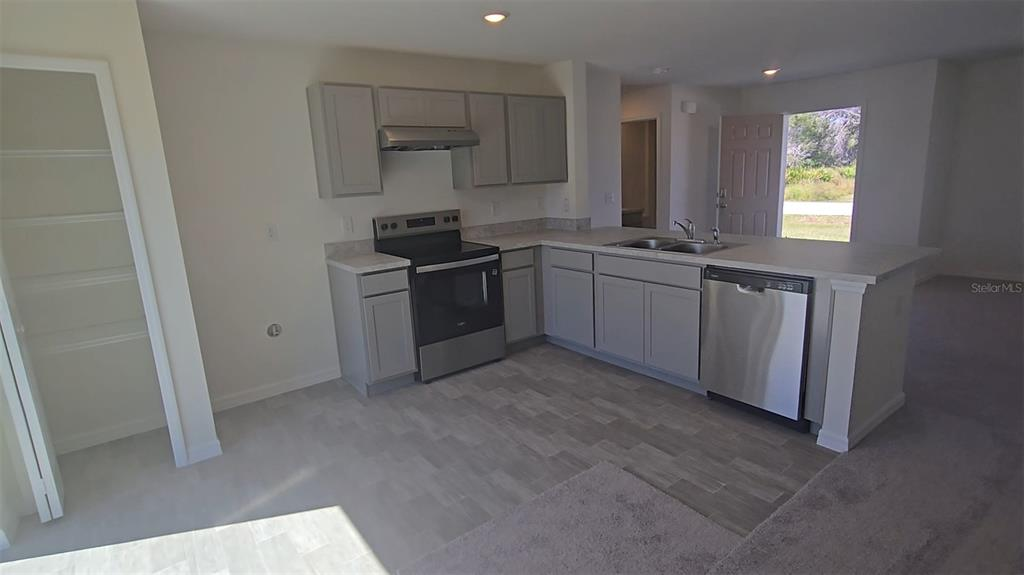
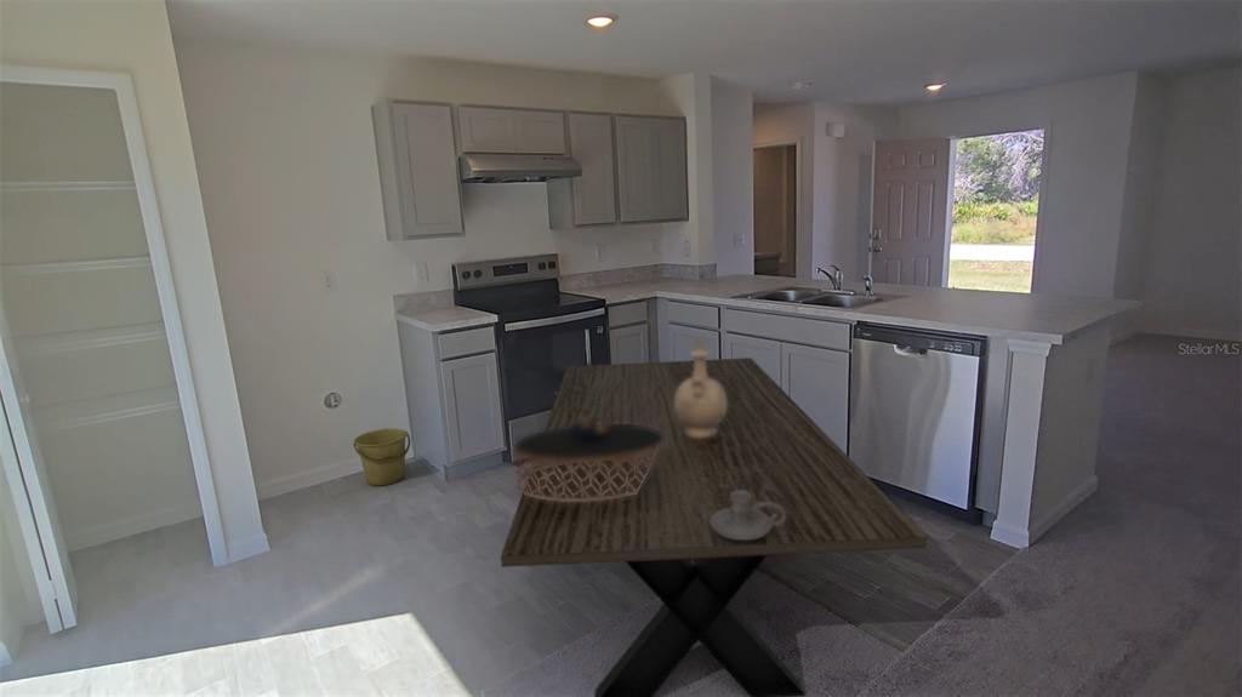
+ vase (700, 385)
+ bucket (383, 457)
+ dining table (677, 492)
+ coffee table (589, 447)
+ candle holder (747, 512)
